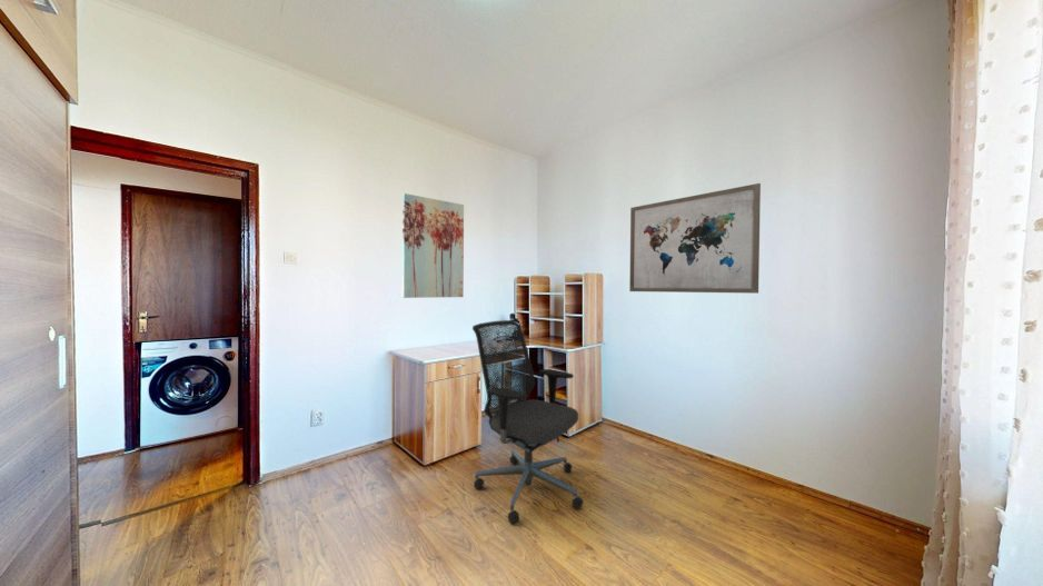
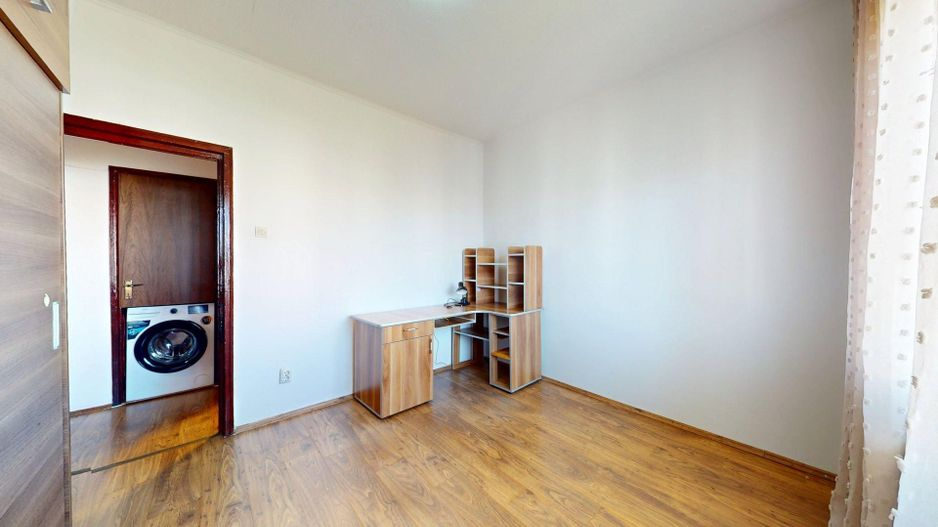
- office chair (534, 406)
- wall art (434, 248)
- wall art (686, 245)
